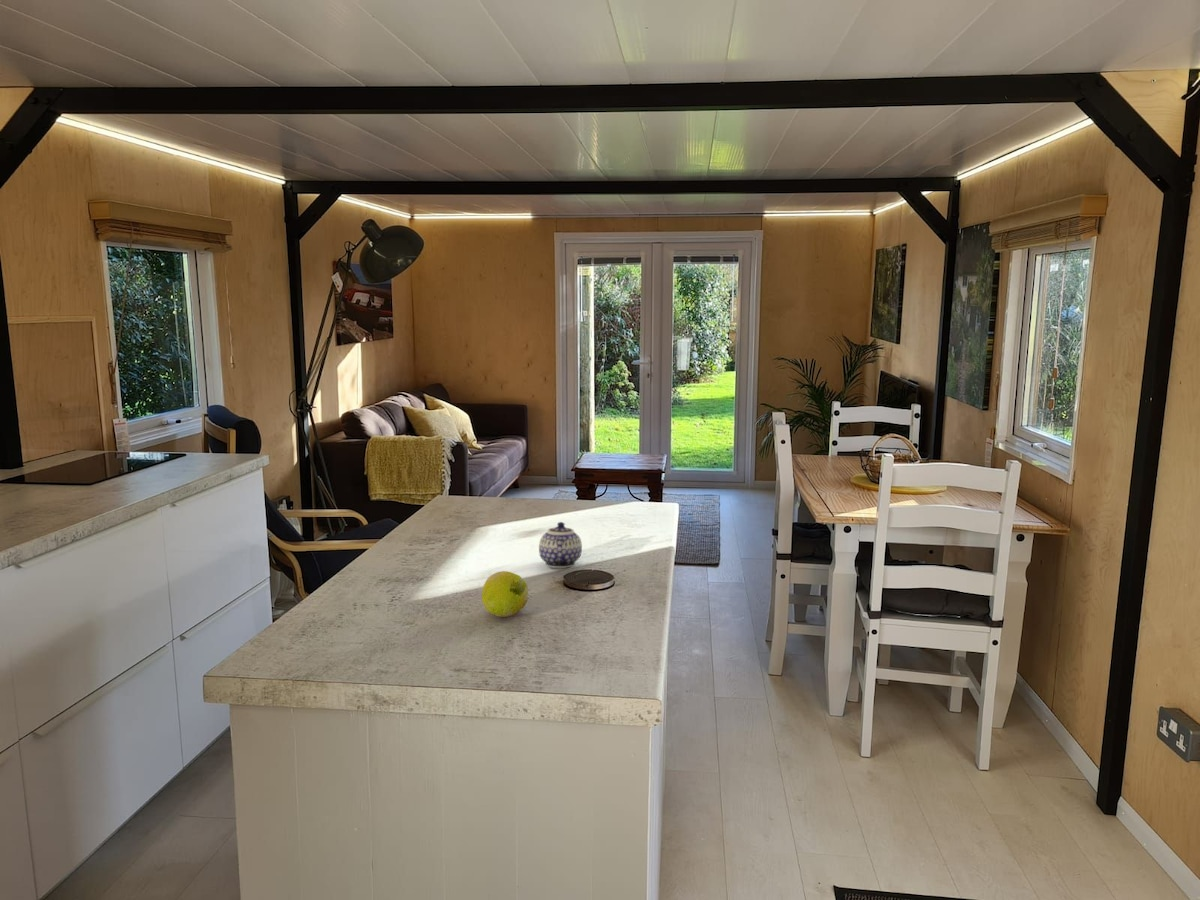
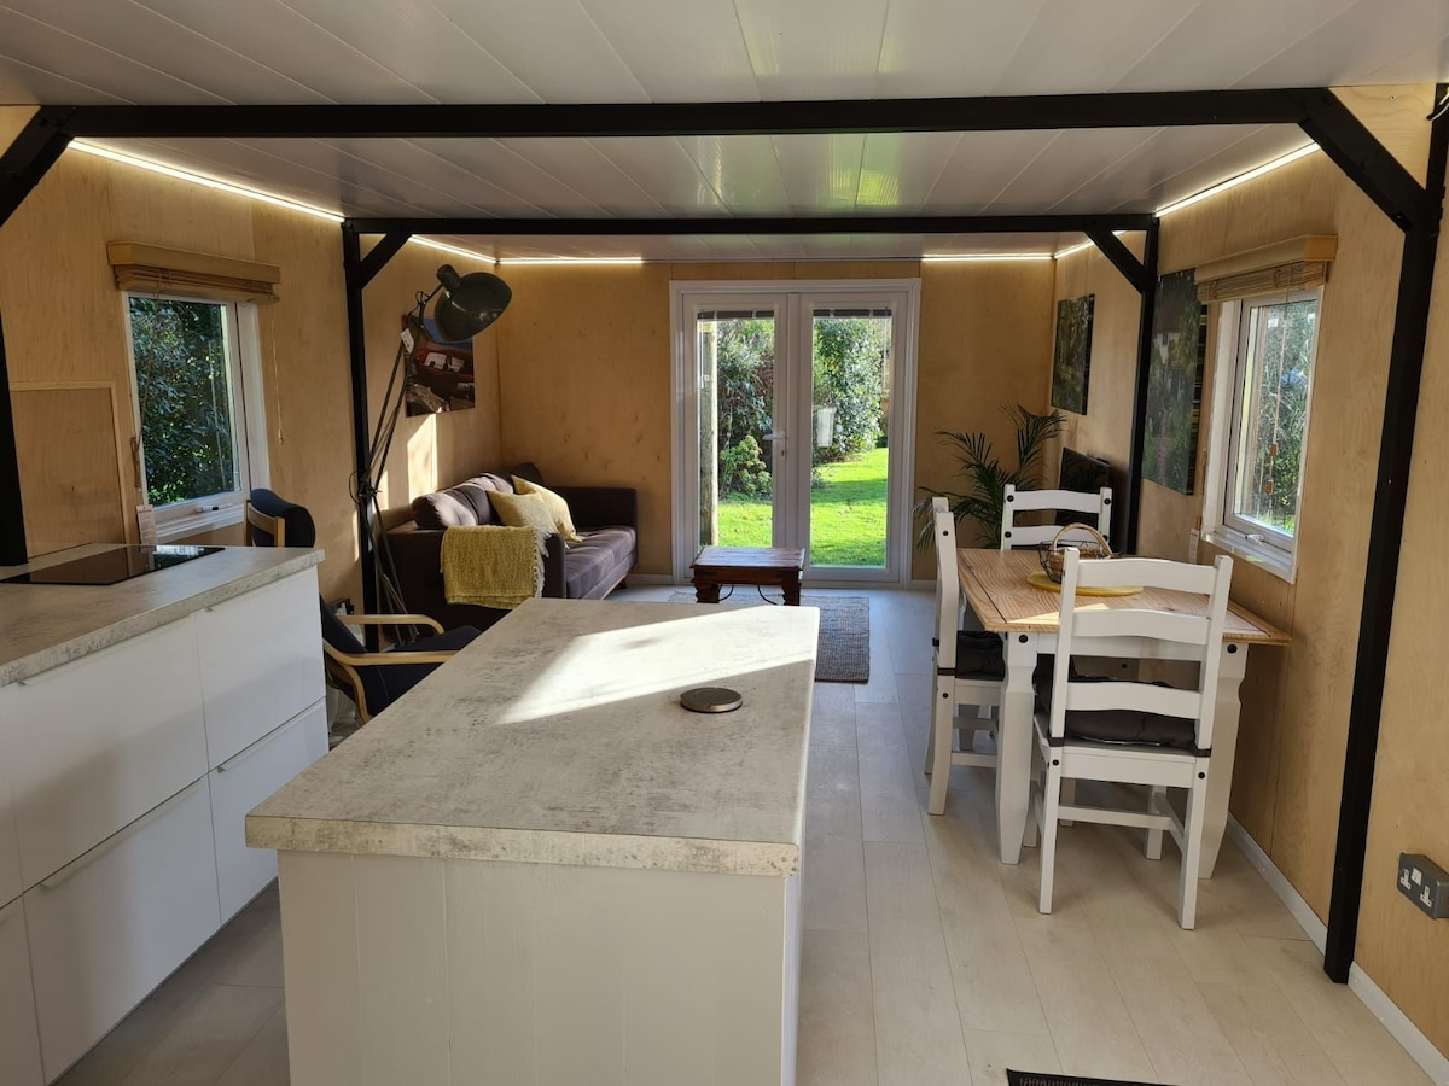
- teapot (560, 543)
- fruit (505, 594)
